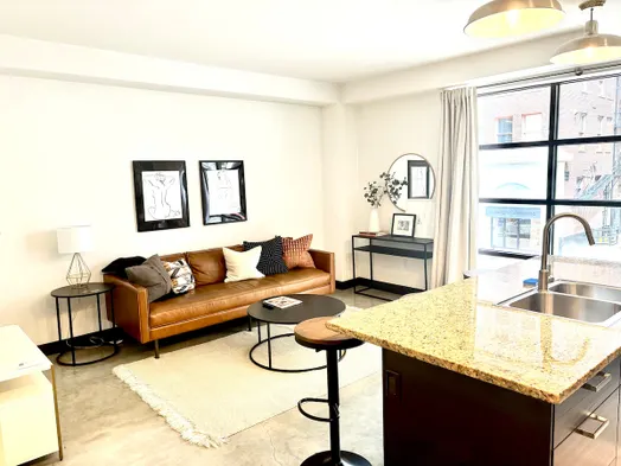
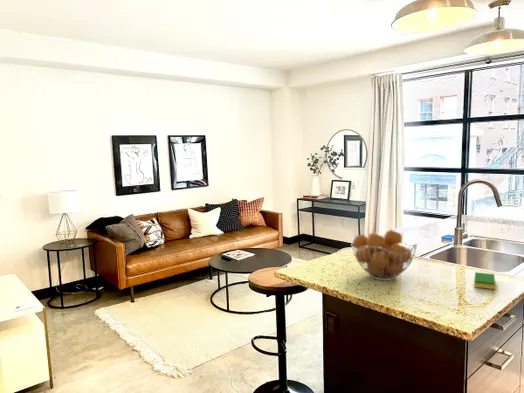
+ dish sponge (484, 280)
+ fruit basket (383, 253)
